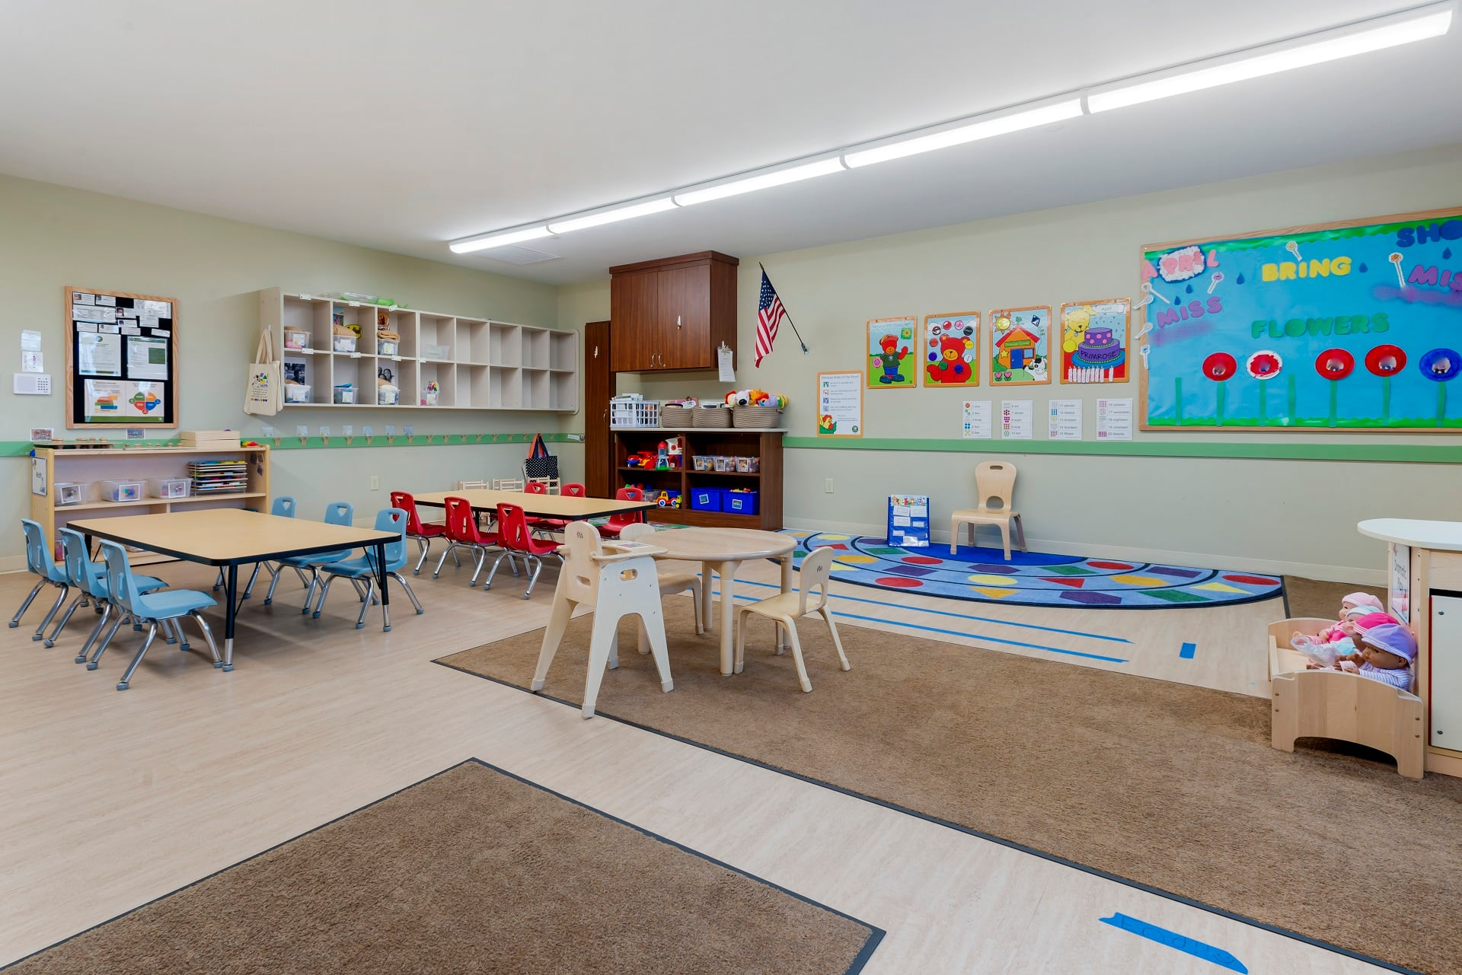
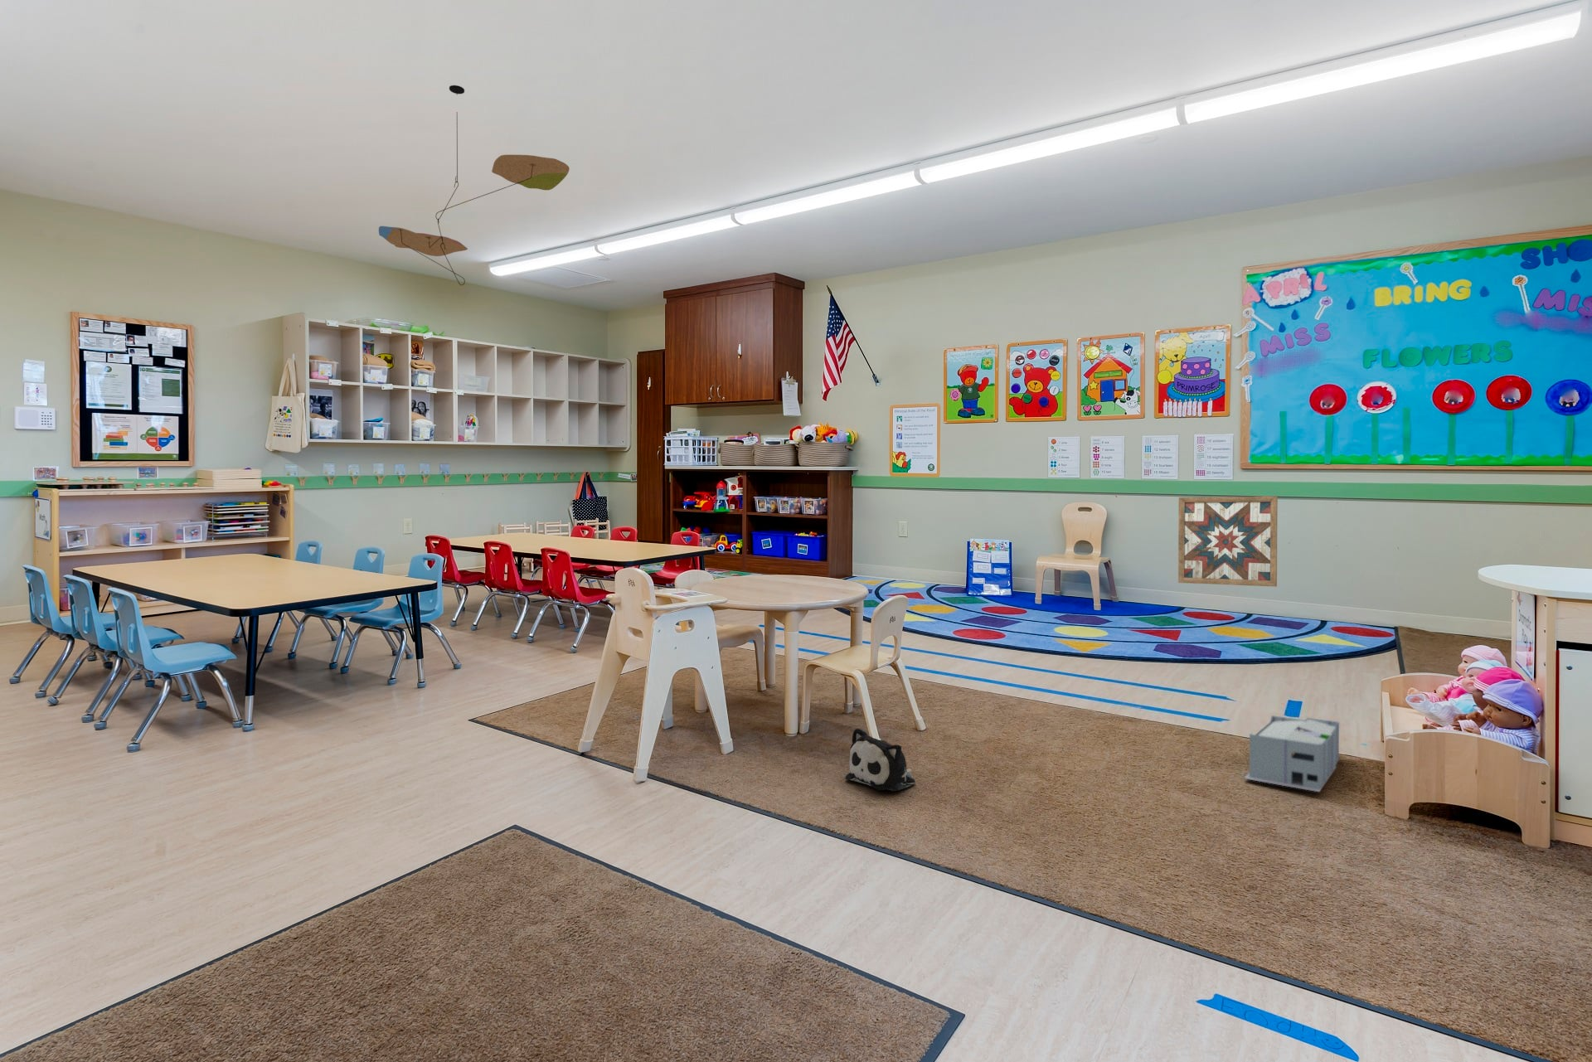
+ storage bin (1294, 748)
+ ceiling mobile (477, 197)
+ plush toy (887, 754)
+ wall art (1227, 540)
